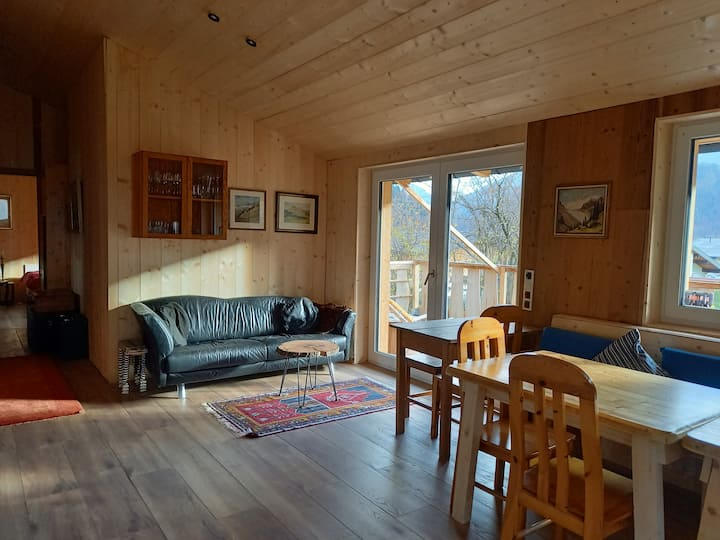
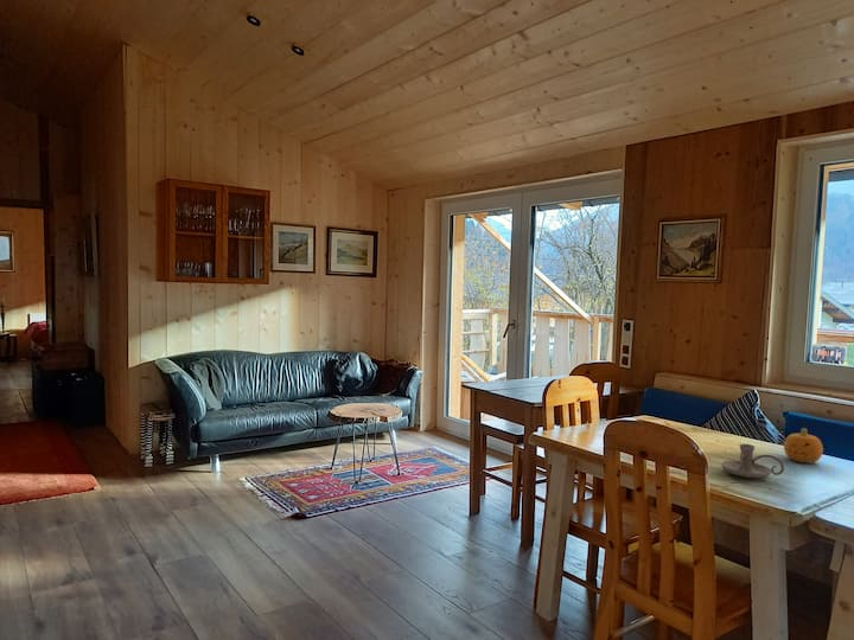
+ fruit (803, 443)
+ candle holder (752, 461)
